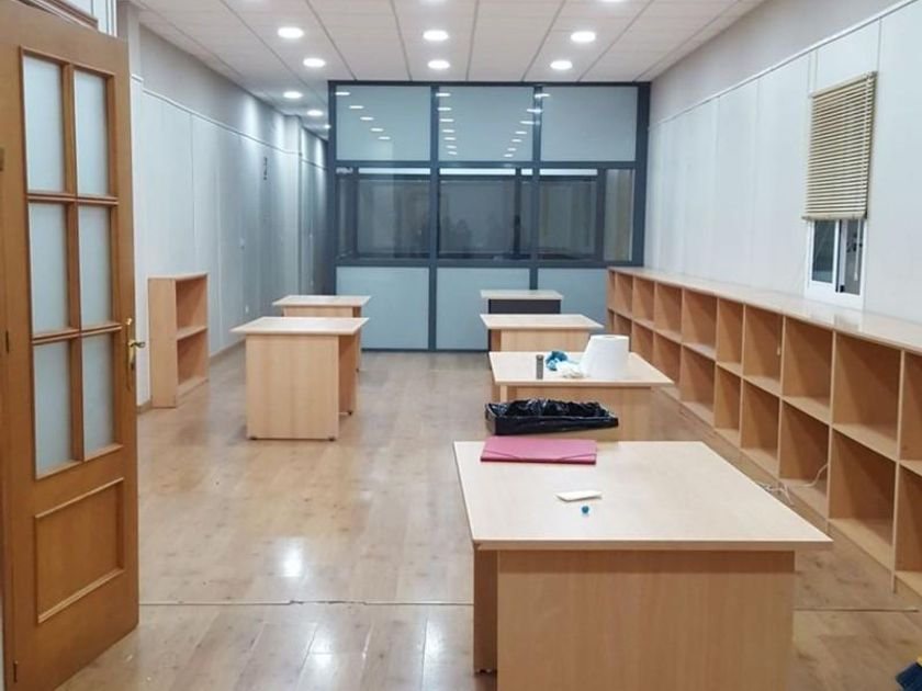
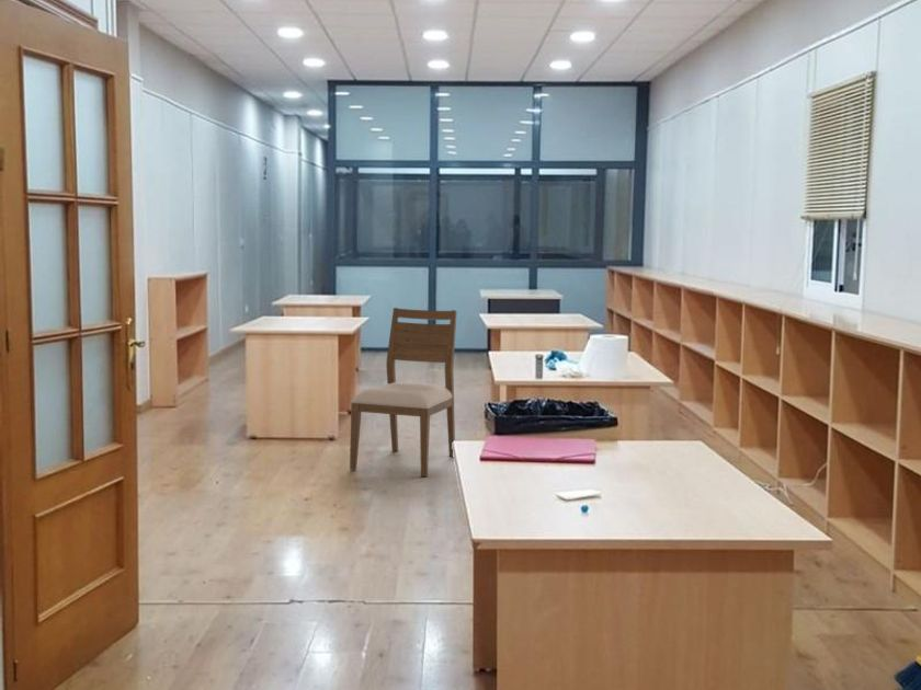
+ chair (408, 388)
